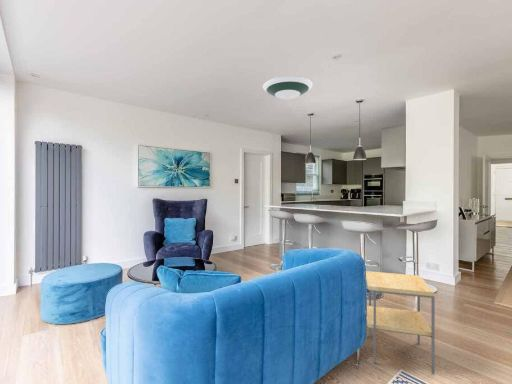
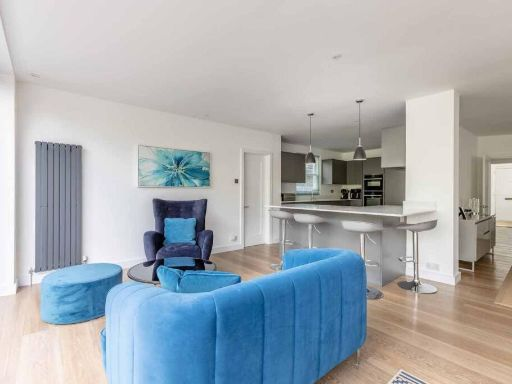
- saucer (287, 92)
- side table (395, 316)
